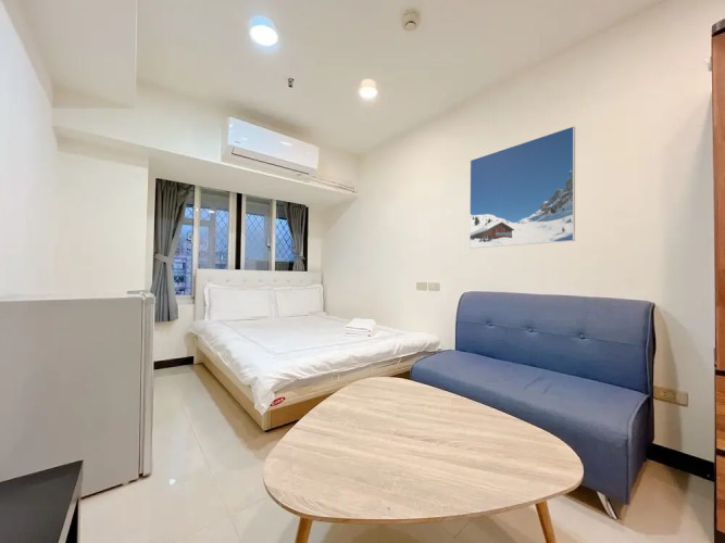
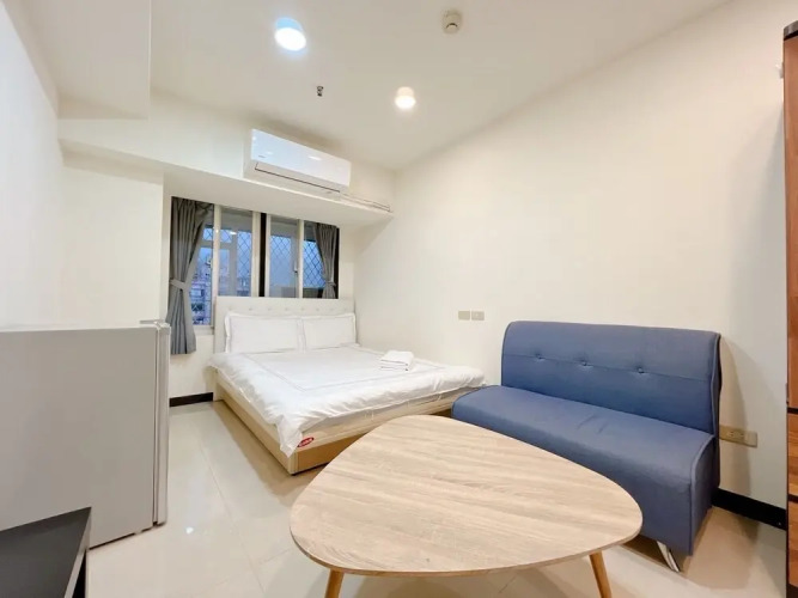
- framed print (515, 194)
